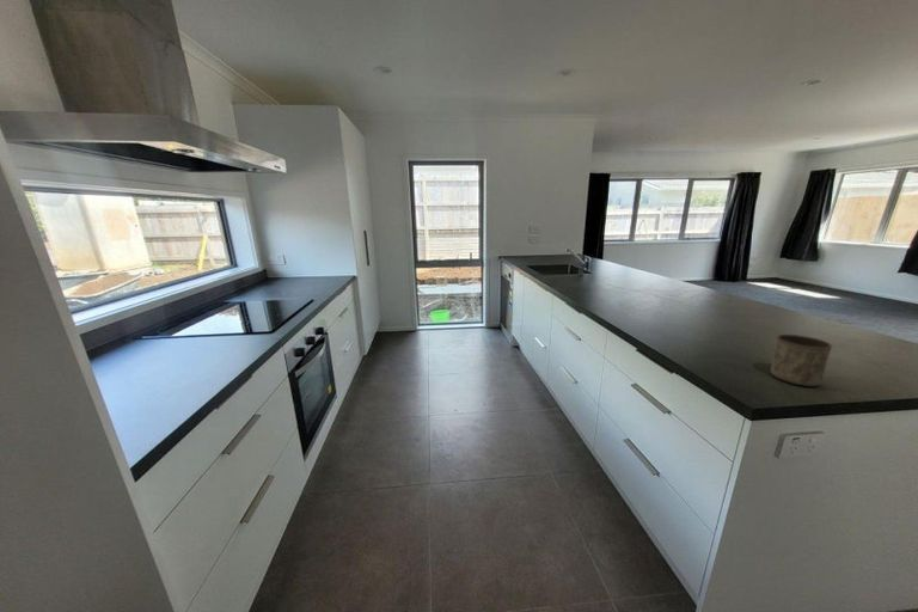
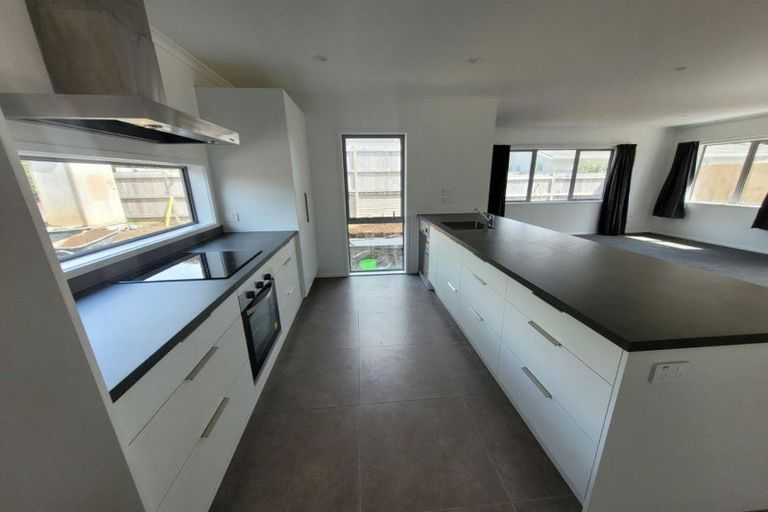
- cup (797, 360)
